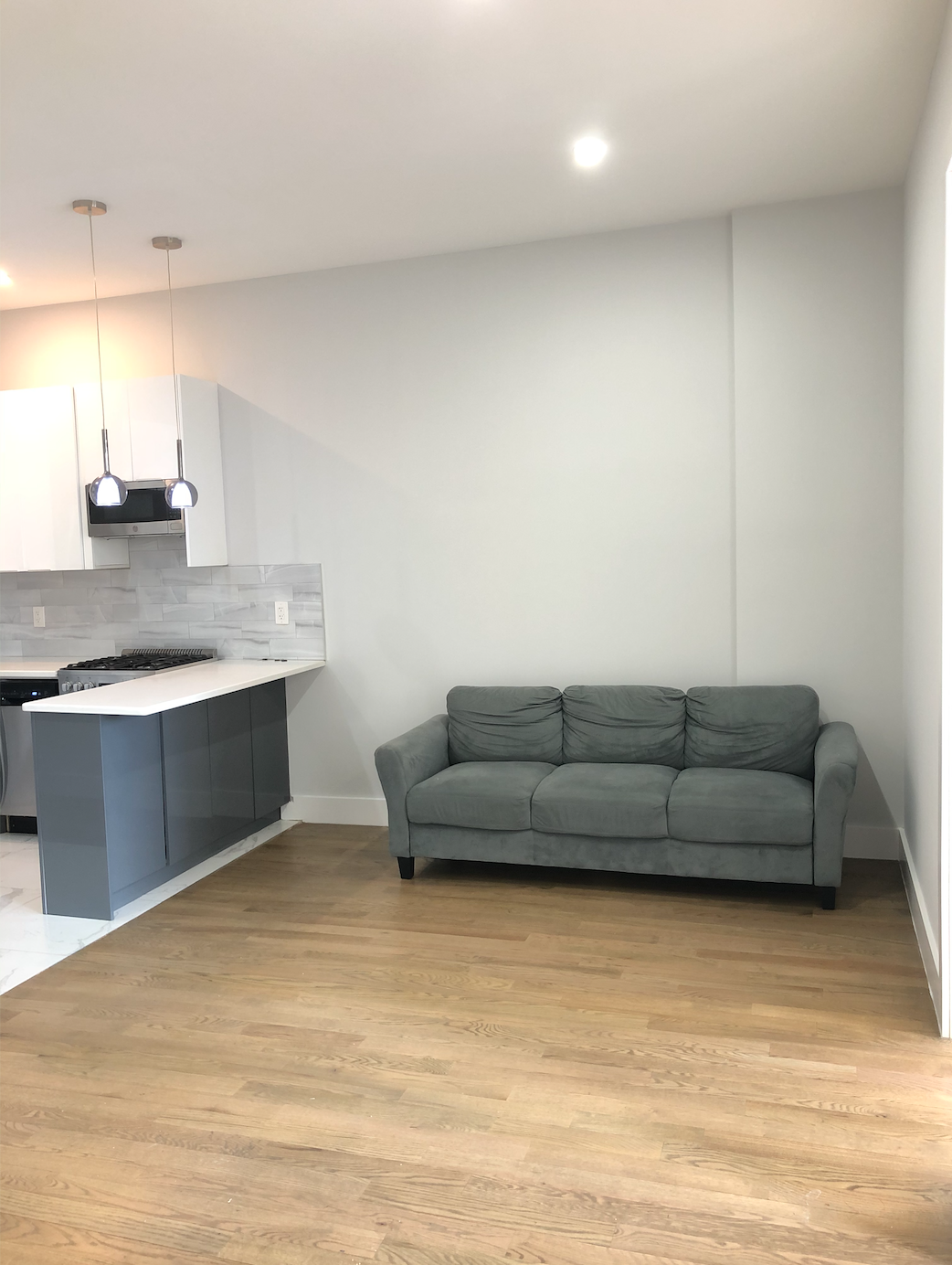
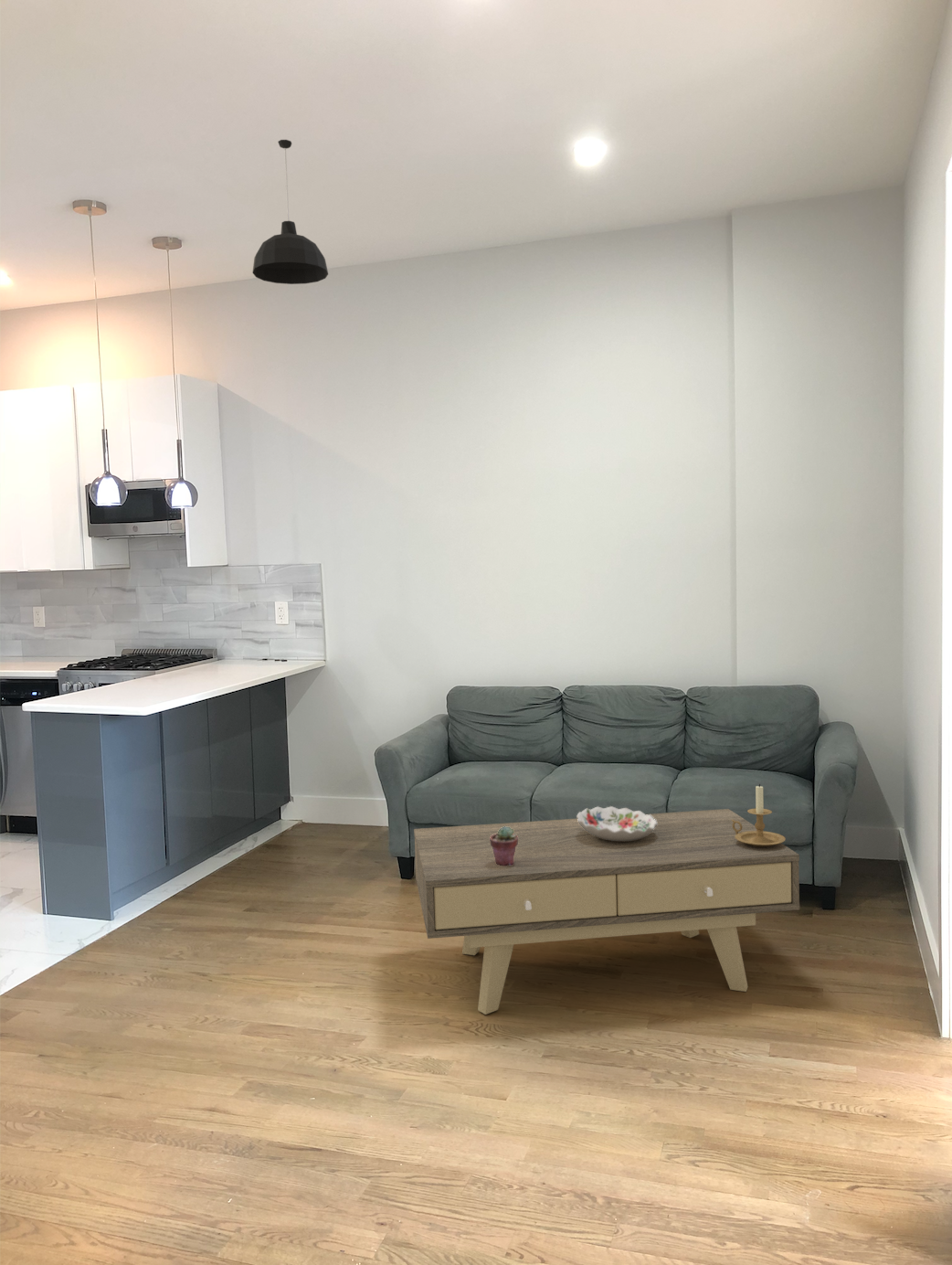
+ coffee table (596, 906)
+ candle holder (756, 813)
+ decorative bowl (617, 824)
+ potted succulent (503, 844)
+ pendant lamp (288, 207)
